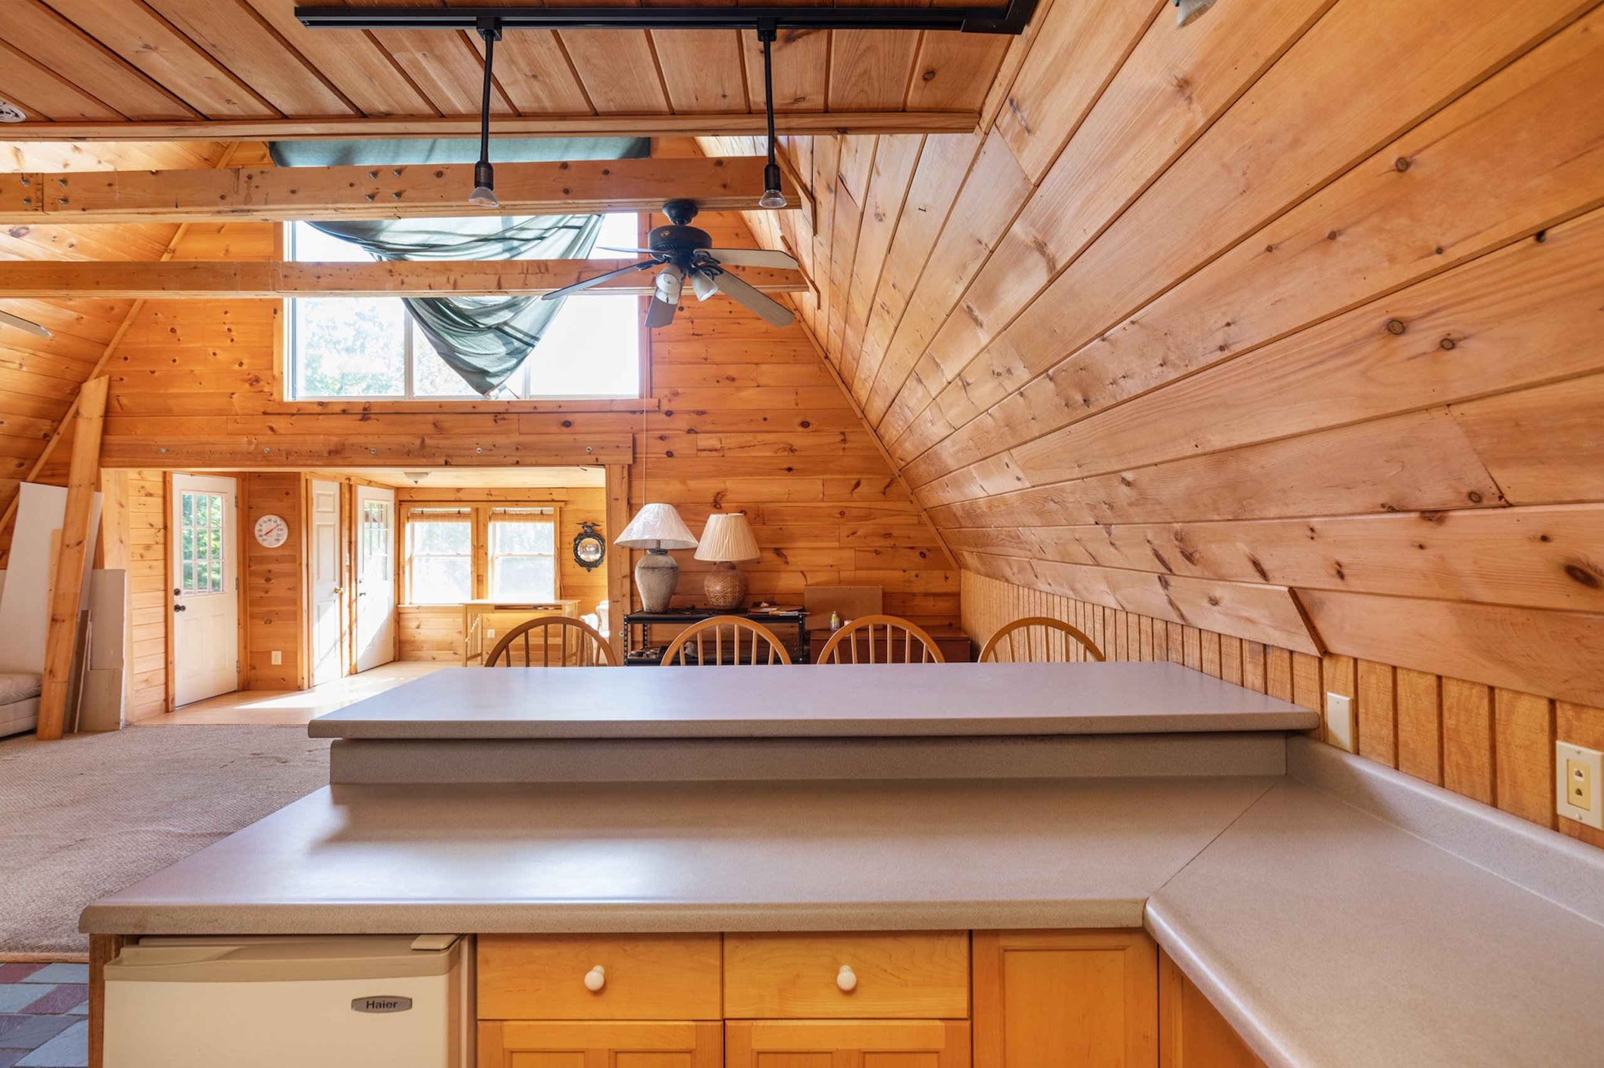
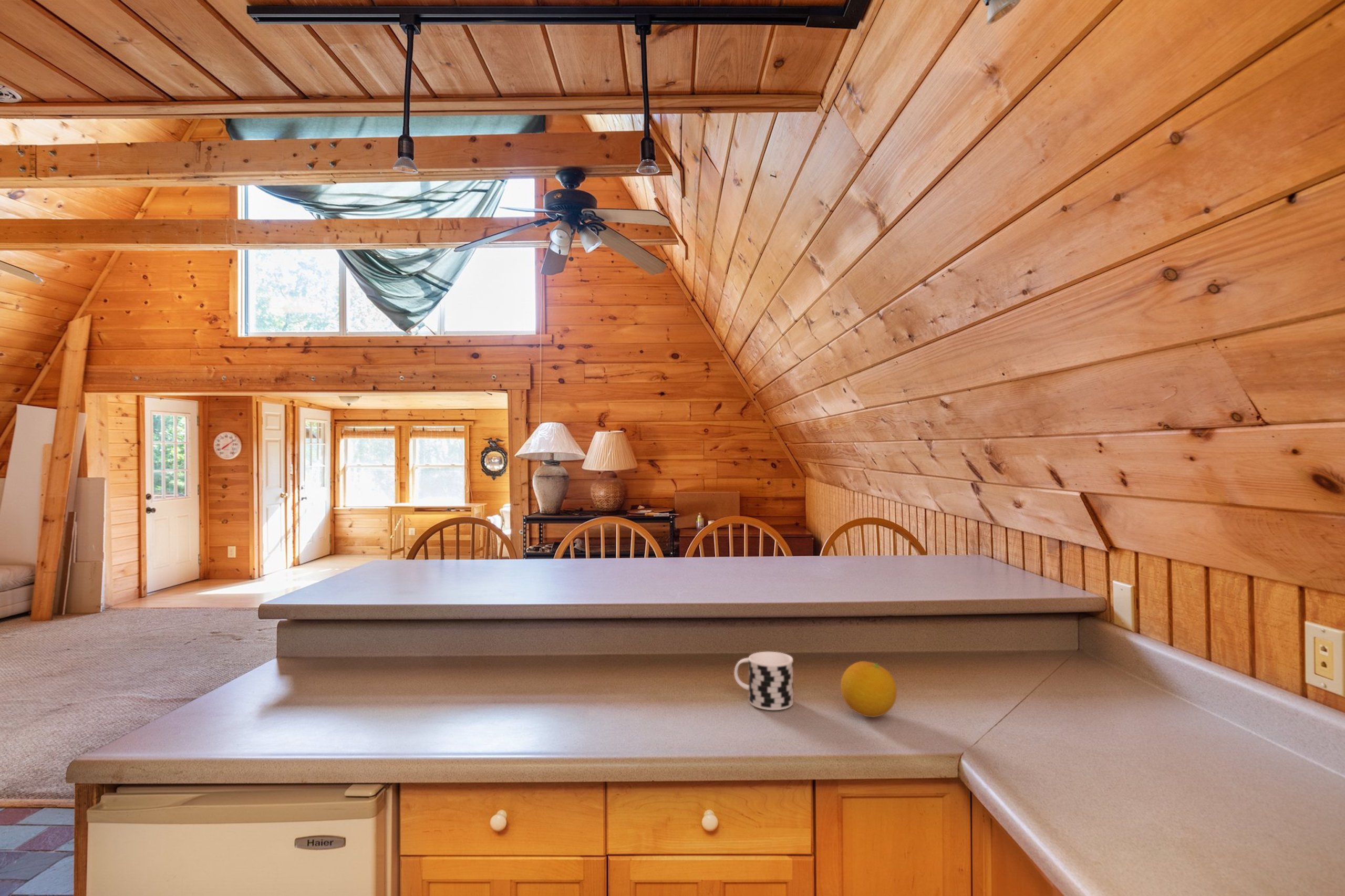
+ cup (763, 679)
+ fruit (868, 689)
